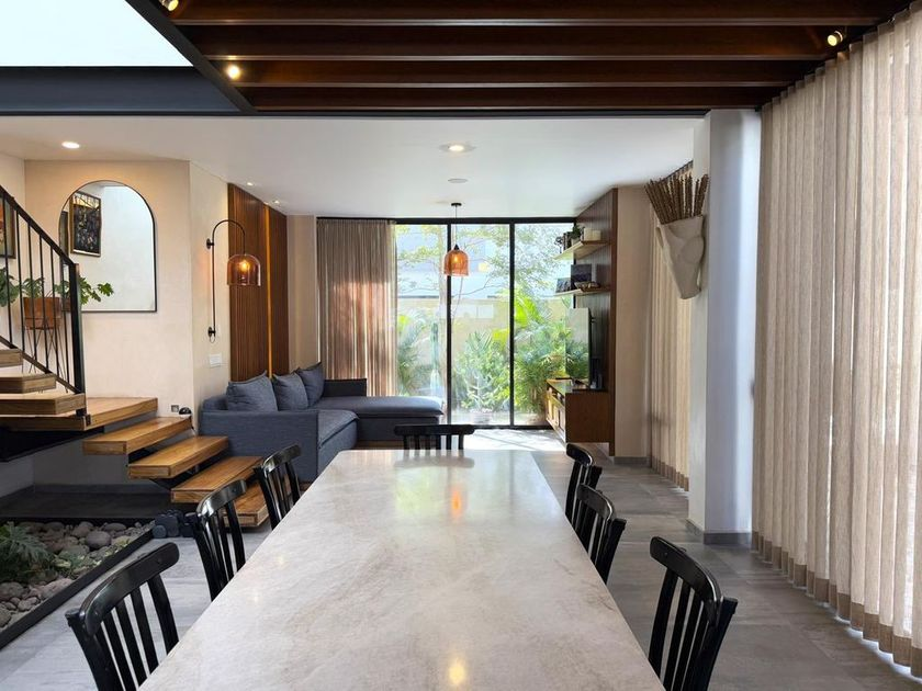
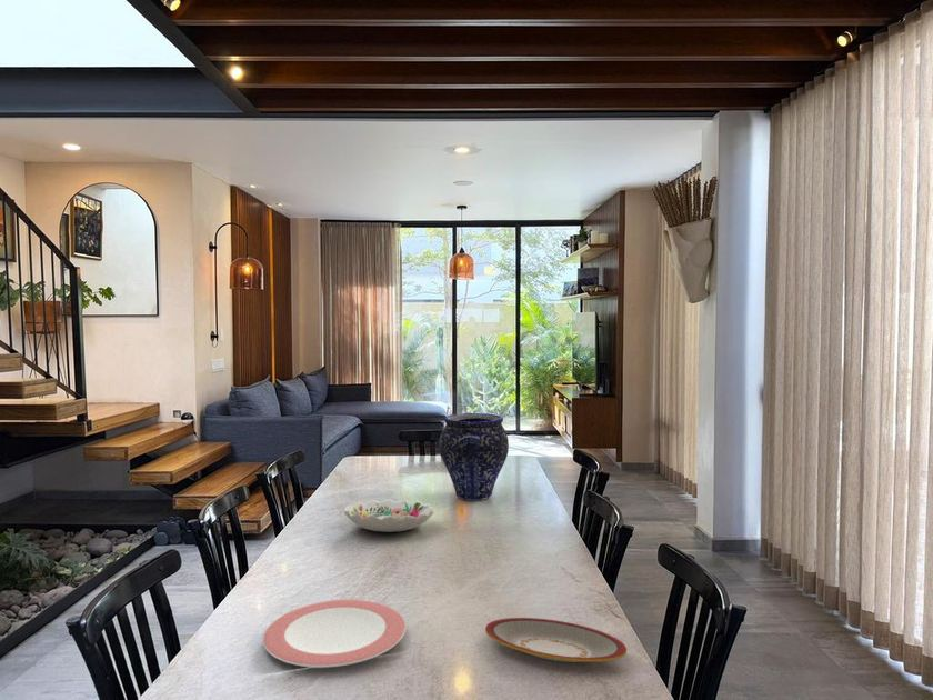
+ plate (335, 632)
+ plate (553, 643)
+ decorative bowl (389, 516)
+ vase (473, 457)
